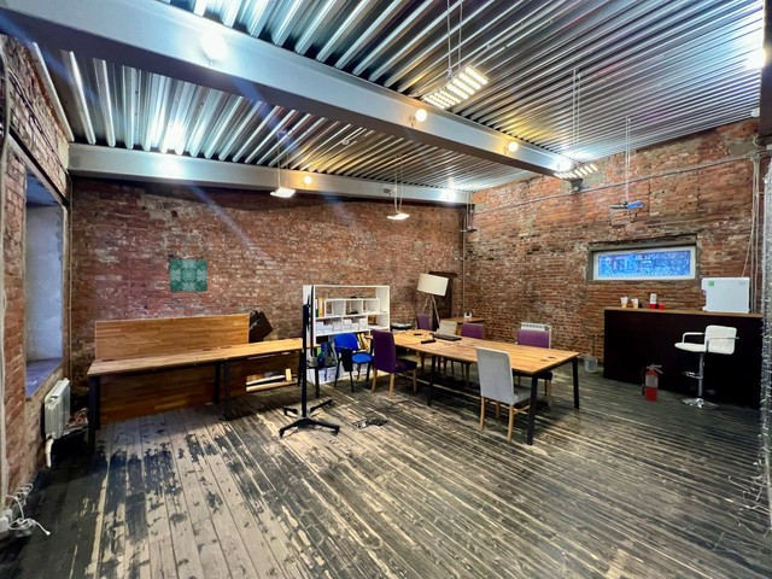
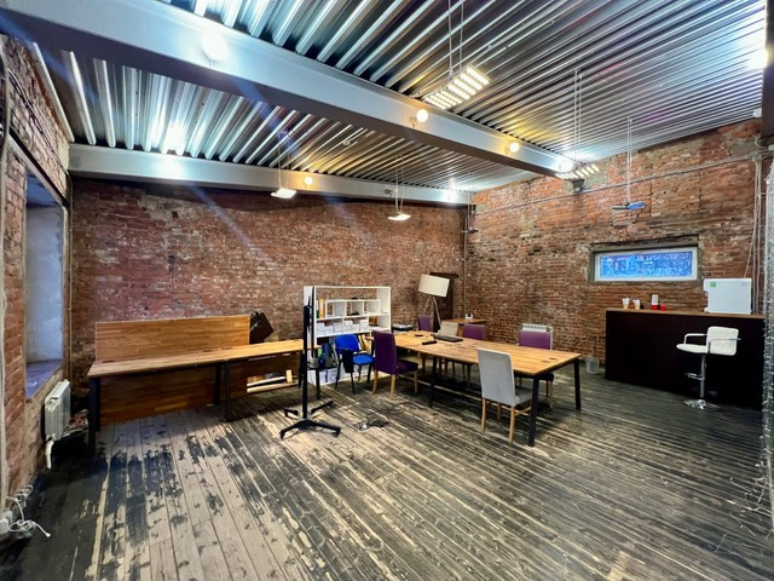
- wall art (188, 275)
- fire extinguisher (650, 381)
